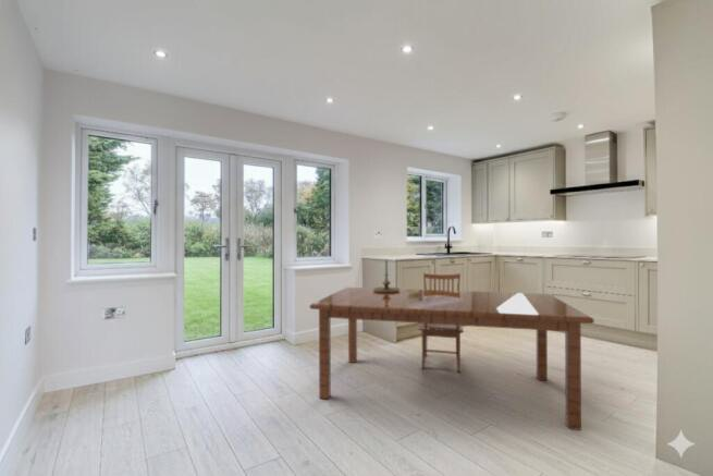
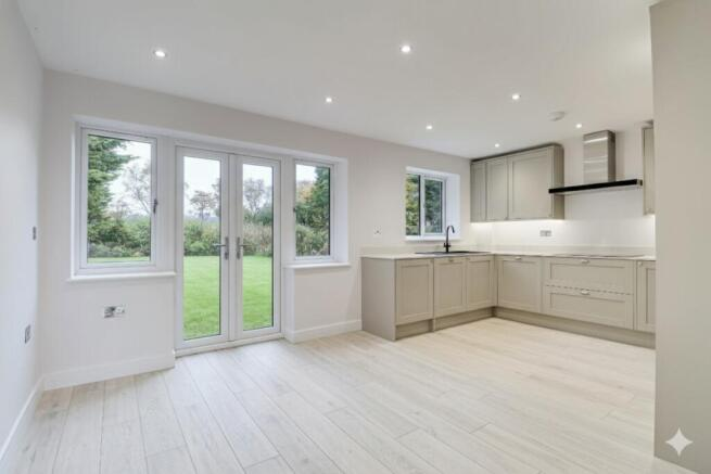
- dining table (440, 329)
- candle holder (385, 274)
